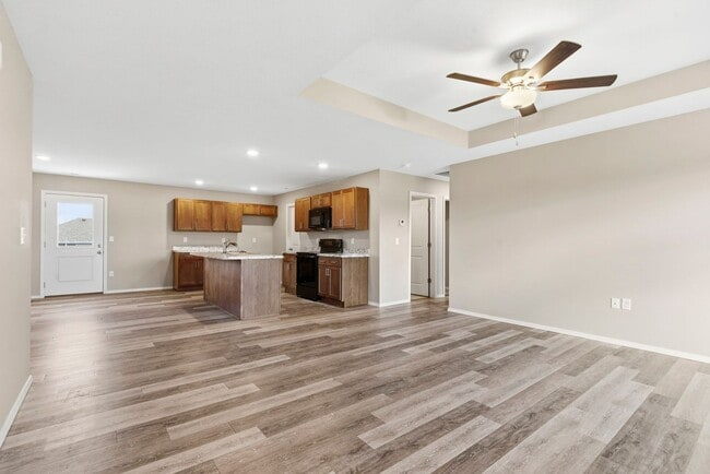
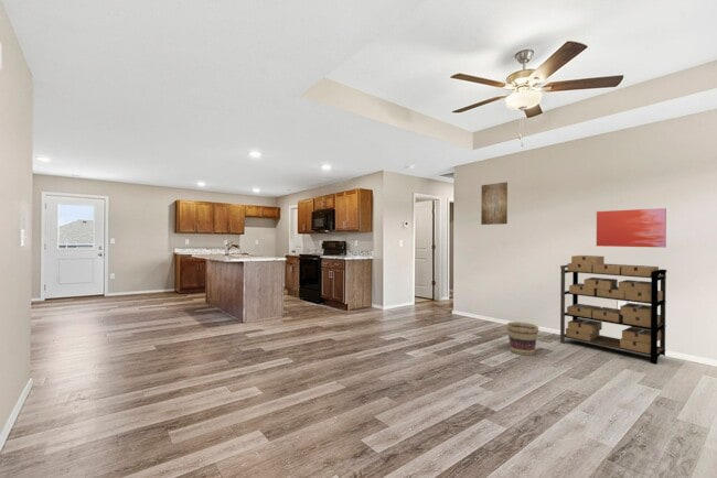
+ wall art (629, 228)
+ basket (522, 338)
+ wall art (493, 204)
+ shelving unit (610, 298)
